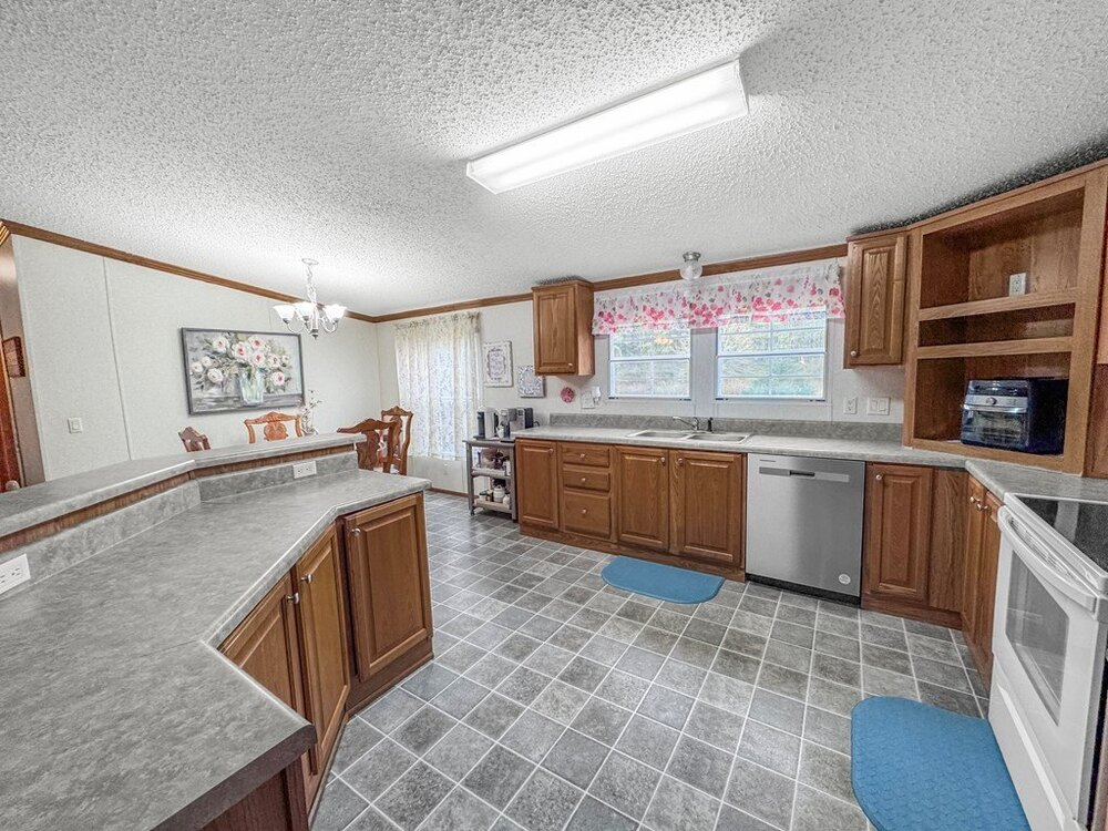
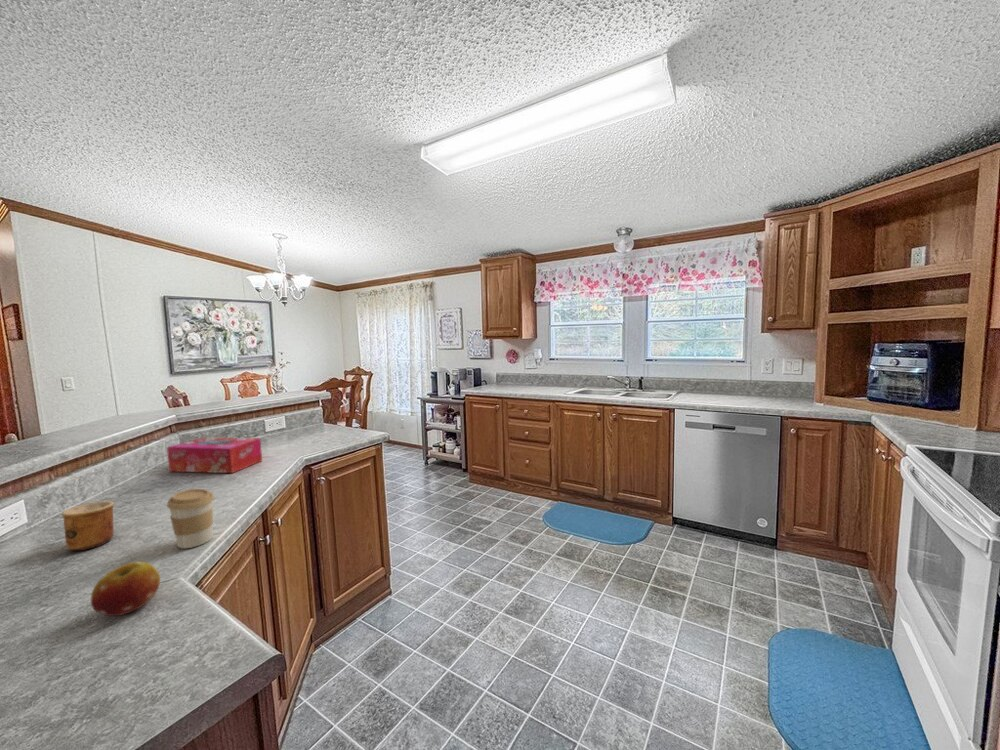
+ fruit (126, 587)
+ coffee cup (193, 516)
+ tissue box (216, 454)
+ cup (90, 525)
